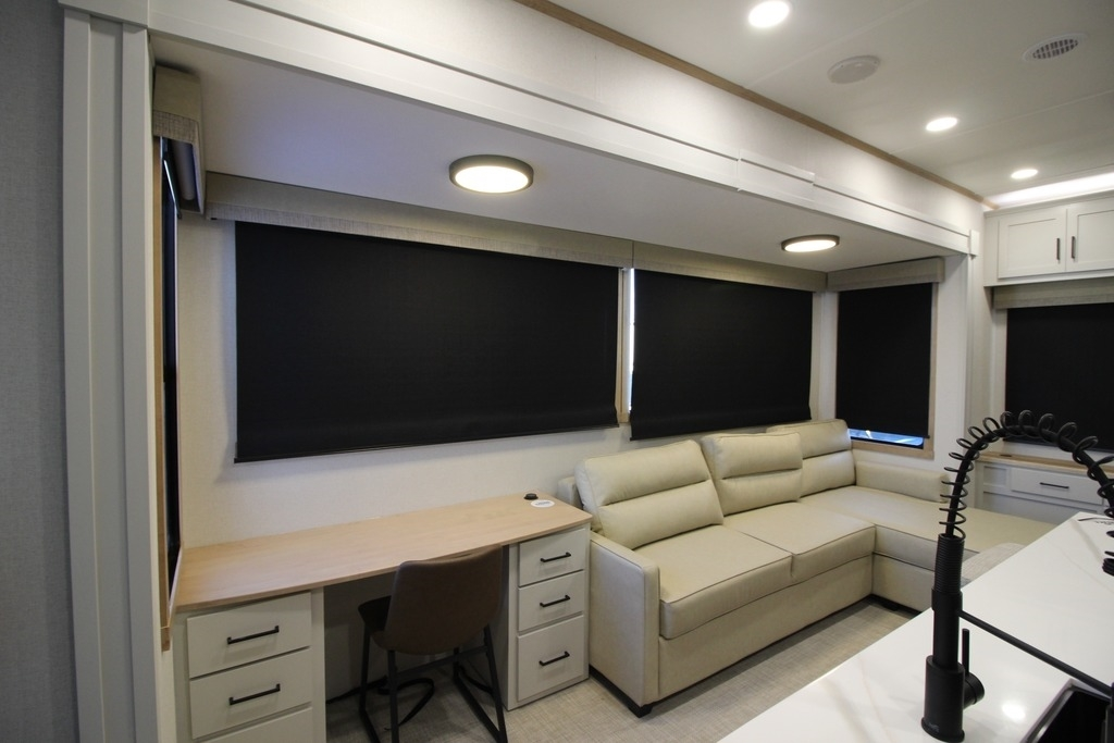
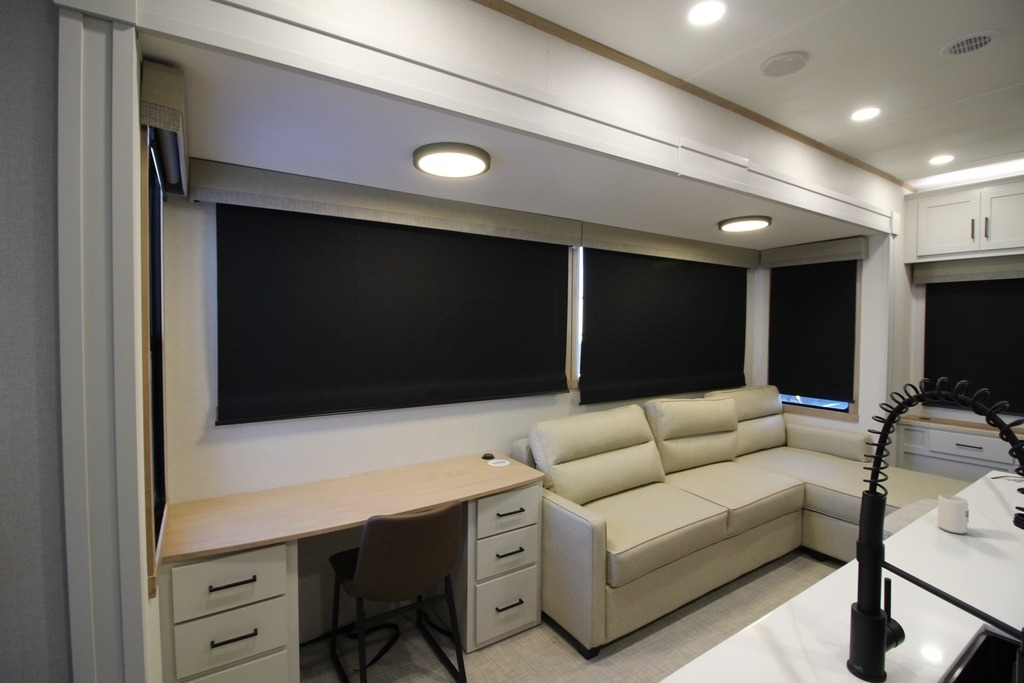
+ cup (953, 513)
